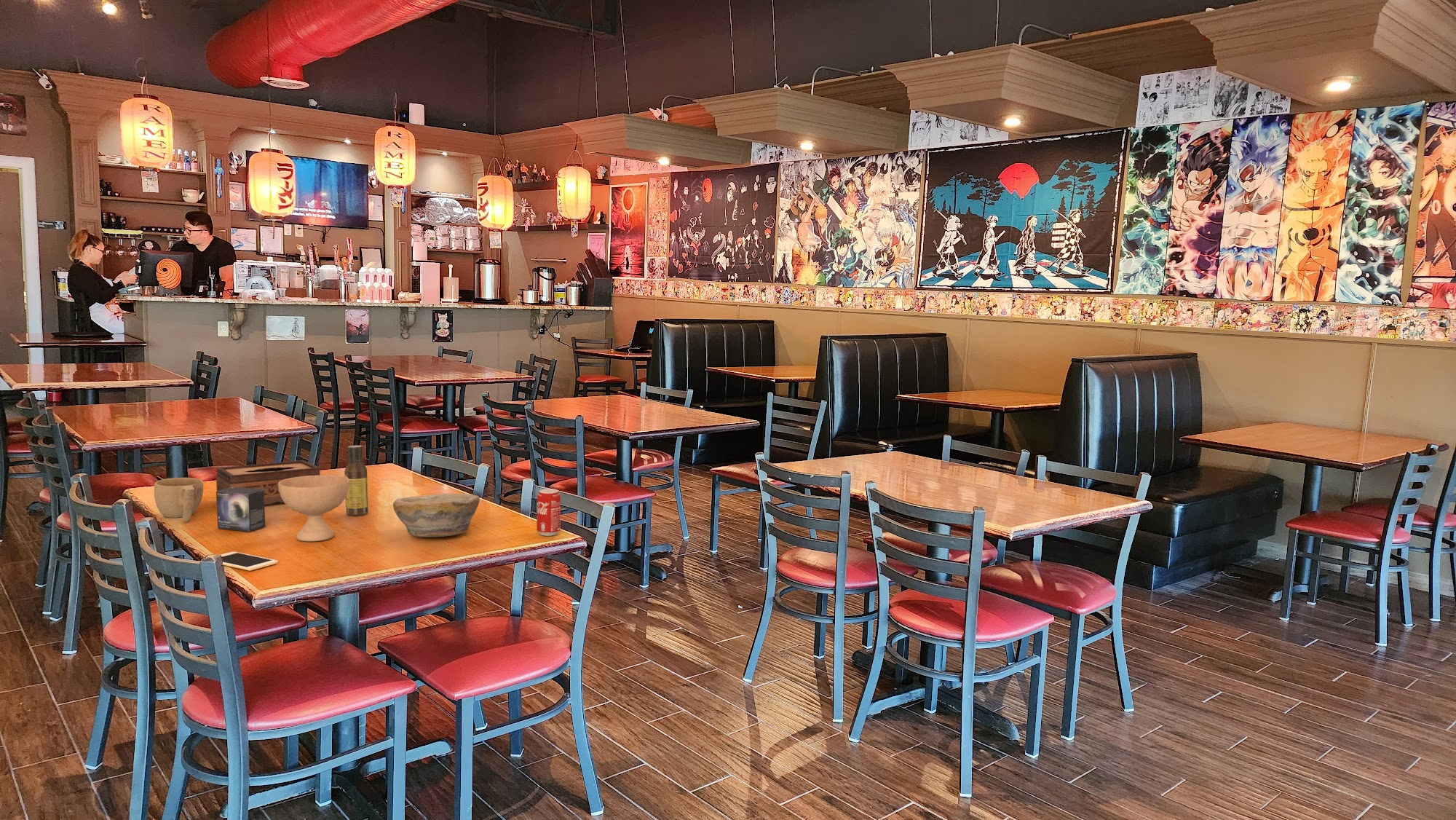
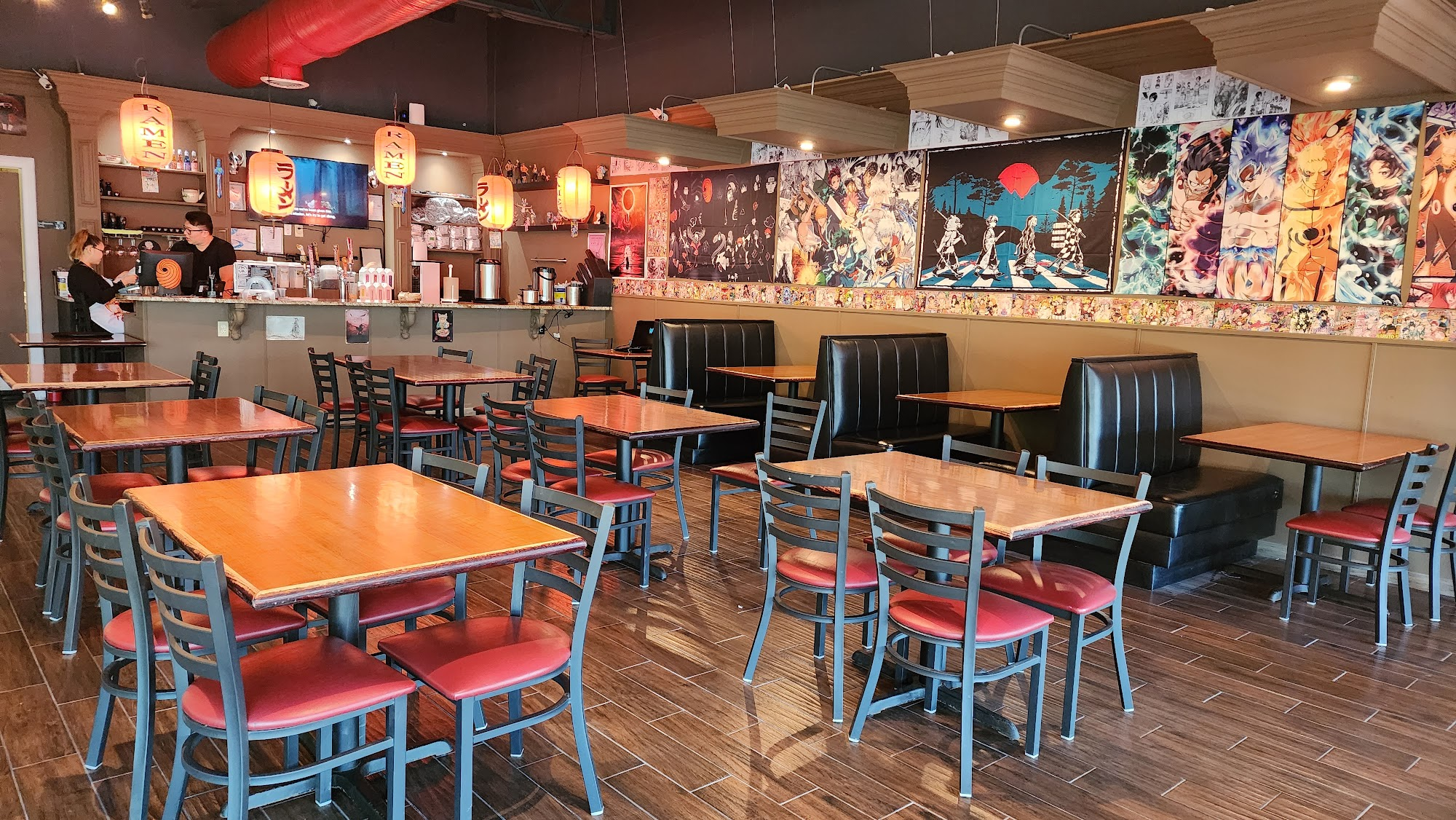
- bowl (437, 513)
- sauce bottle (356, 479)
- cell phone (241, 561)
- cup (180, 500)
- beverage can (548, 512)
- tissue box (269, 484)
- small box (240, 508)
- bowl (314, 509)
